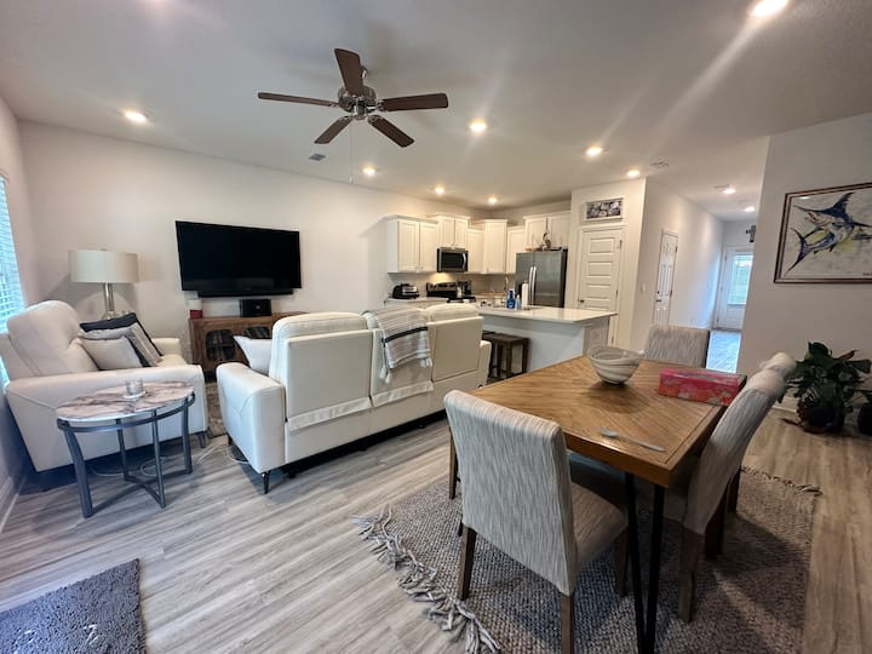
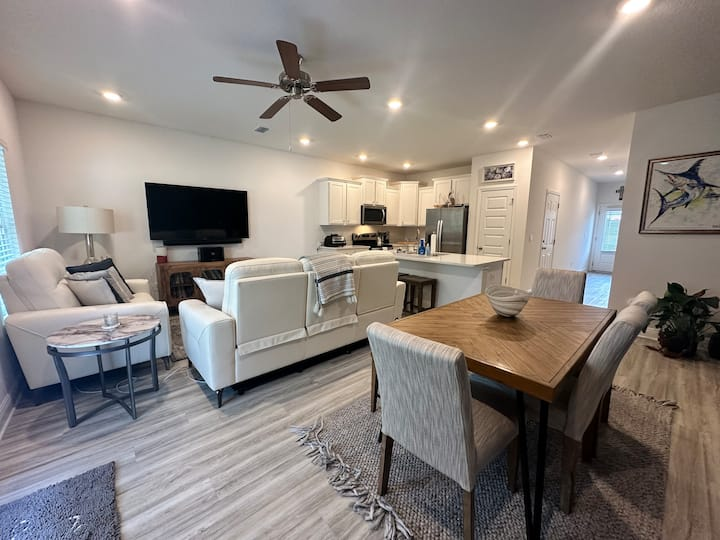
- tissue box (696, 385)
- spoon (629, 437)
